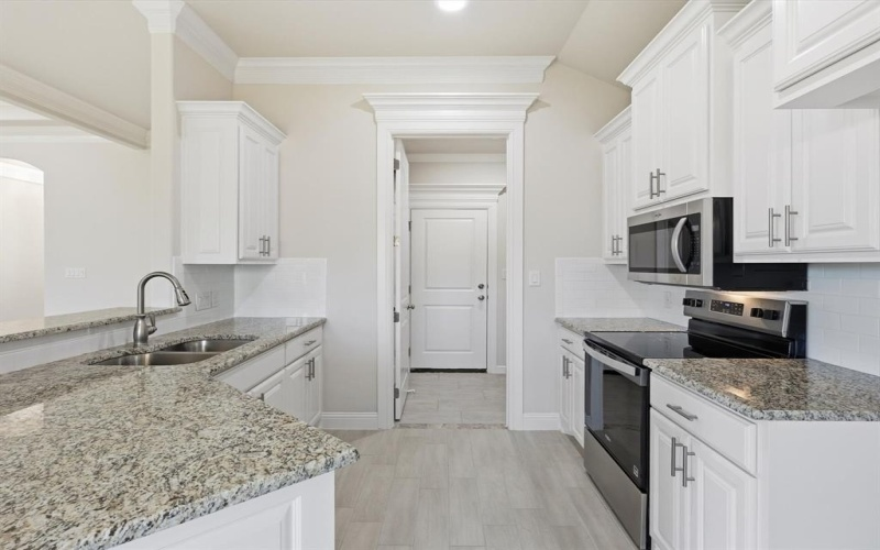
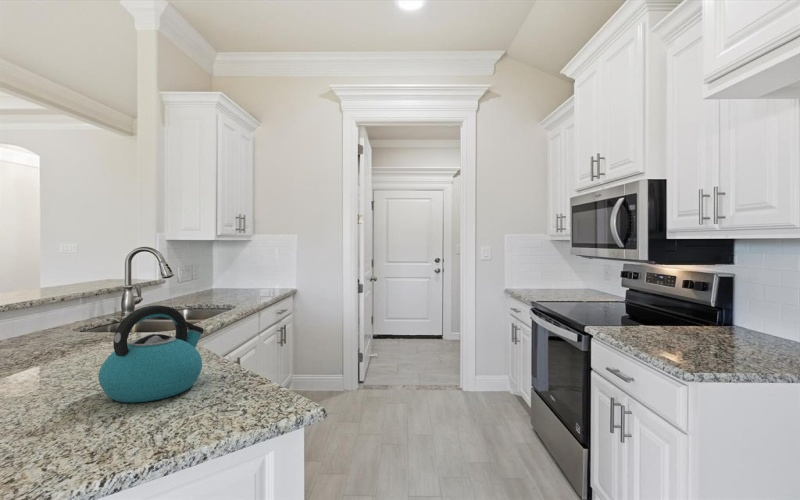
+ kettle (159, 346)
